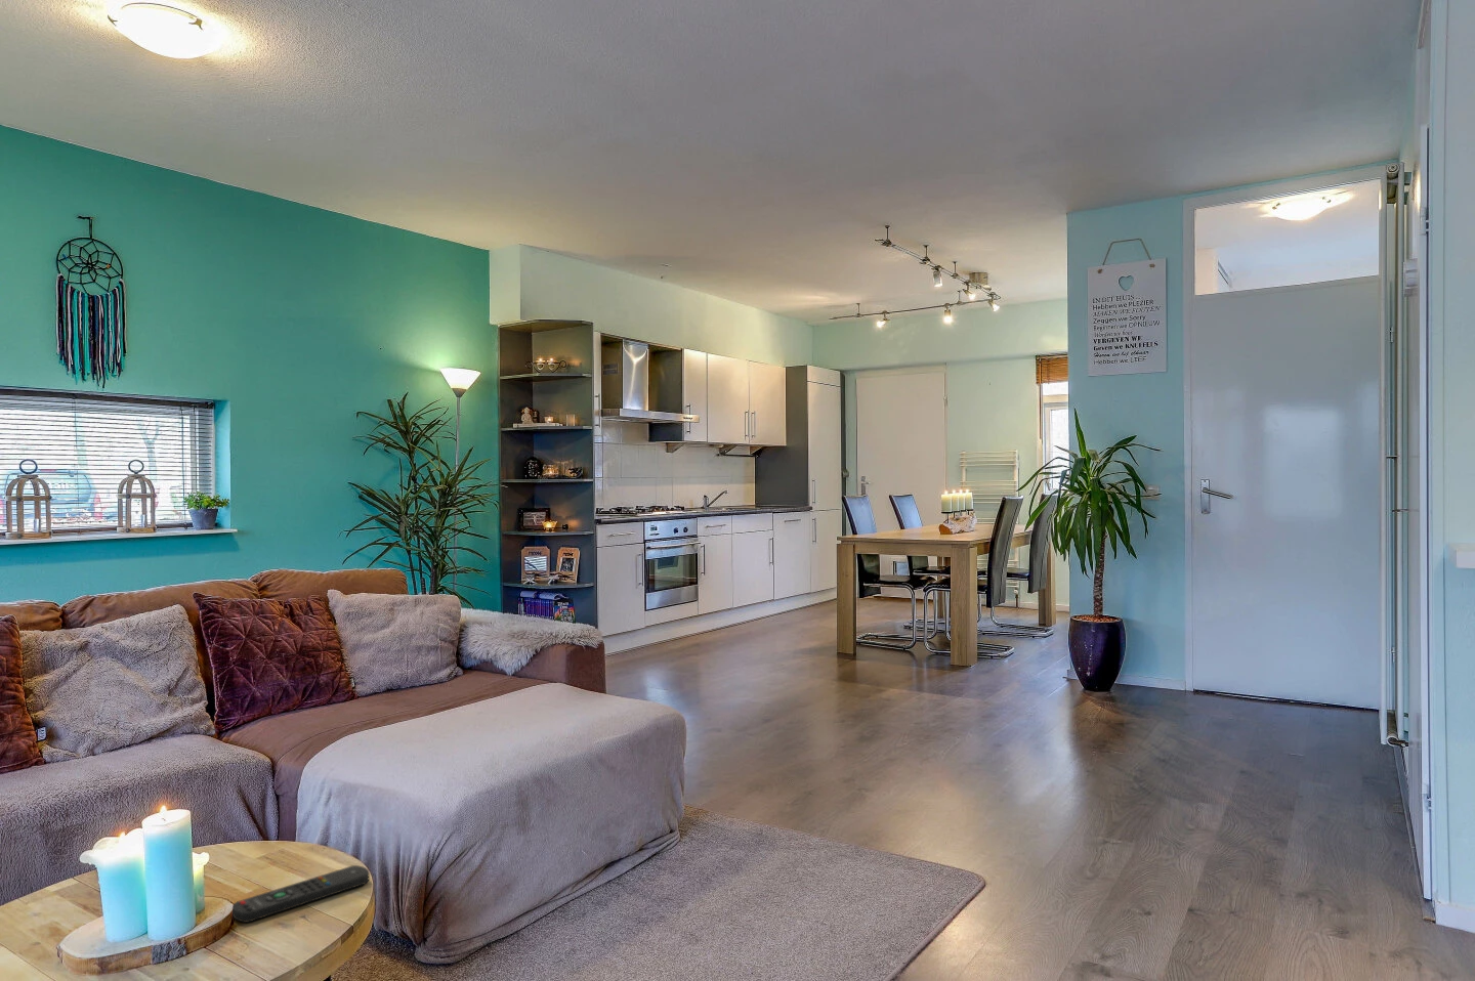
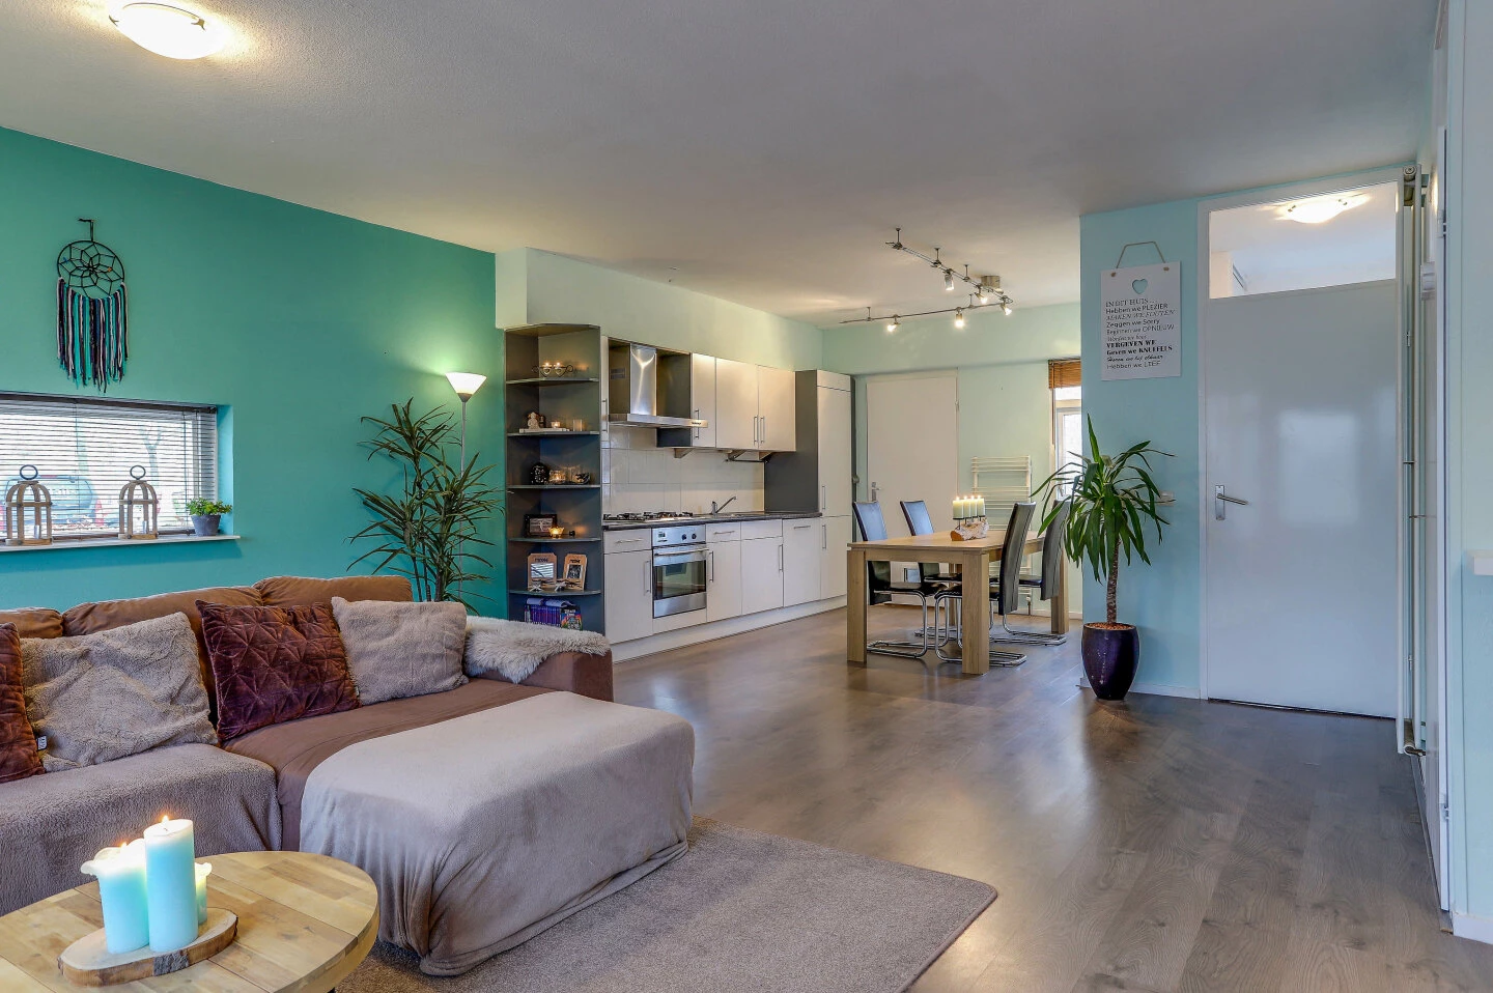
- remote control (303, 891)
